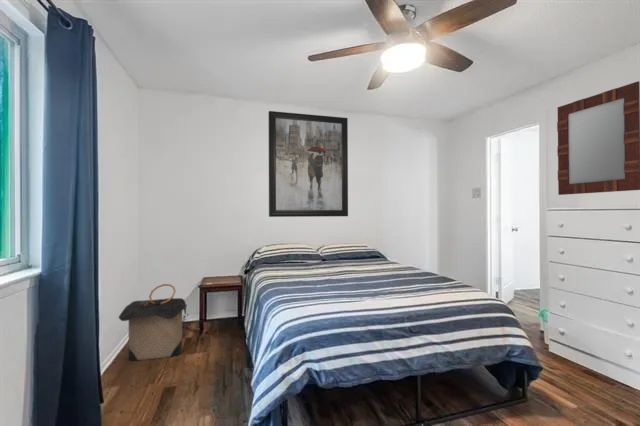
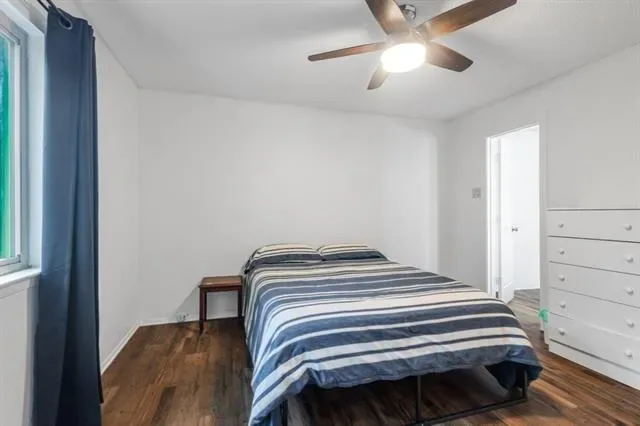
- laundry hamper (154, 320)
- wall art (309, 165)
- home mirror (594, 144)
